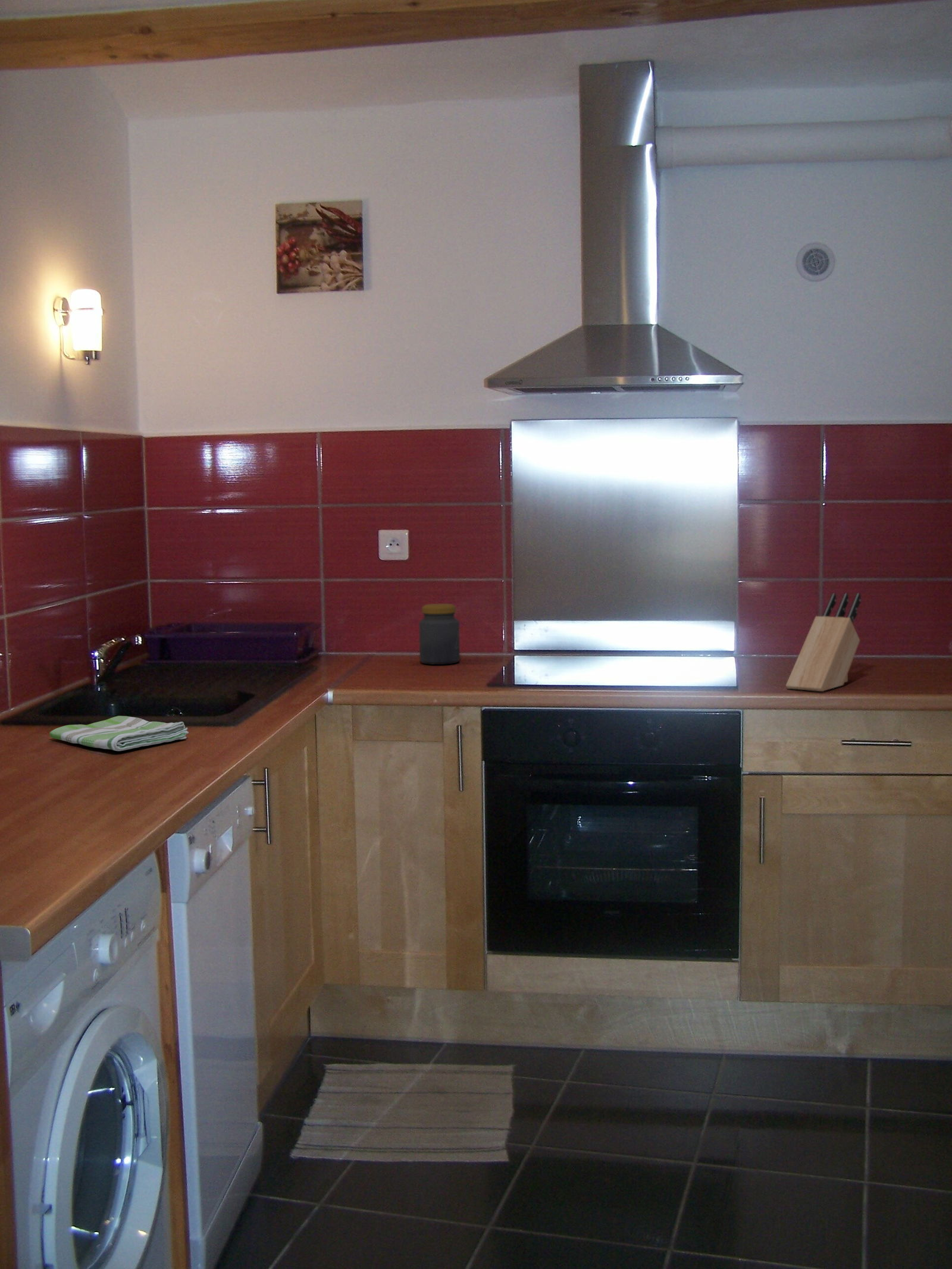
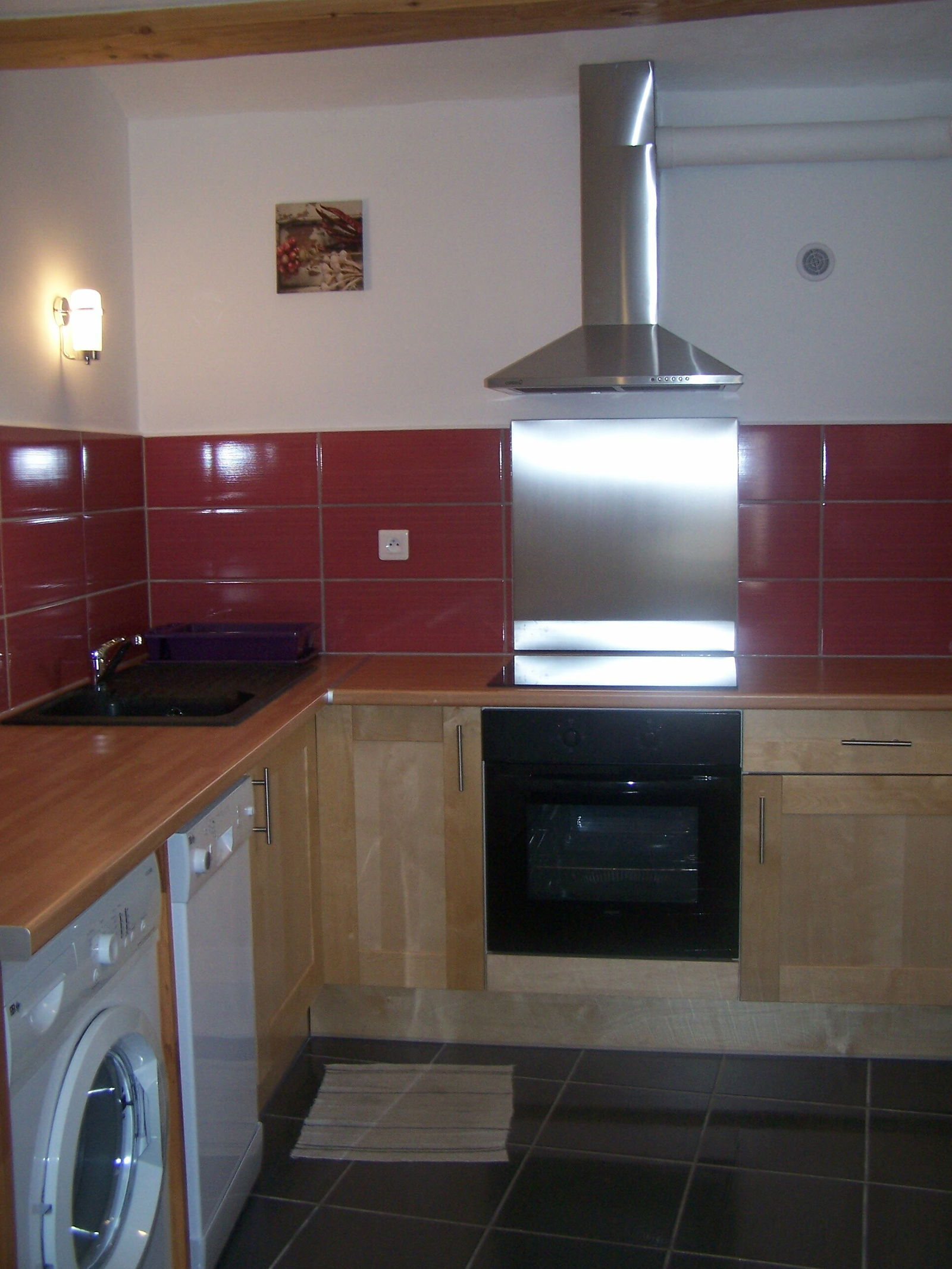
- knife block (827, 640)
- jar (439, 634)
- dish towel (118, 730)
